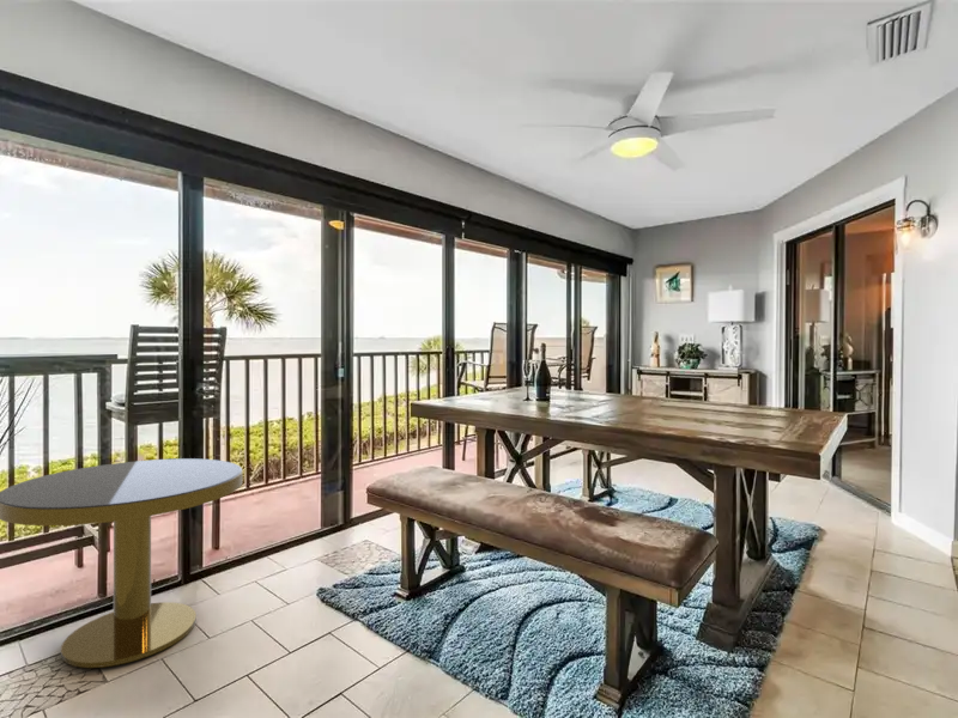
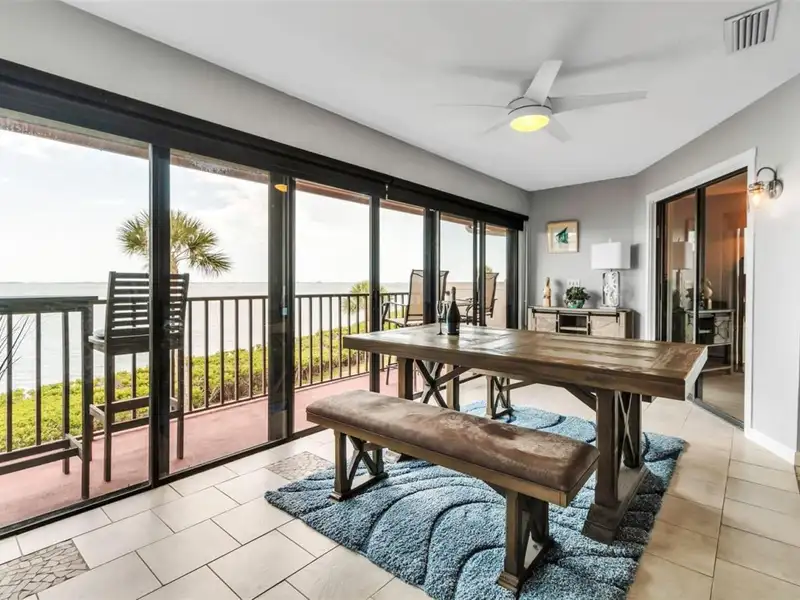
- side table (132, 556)
